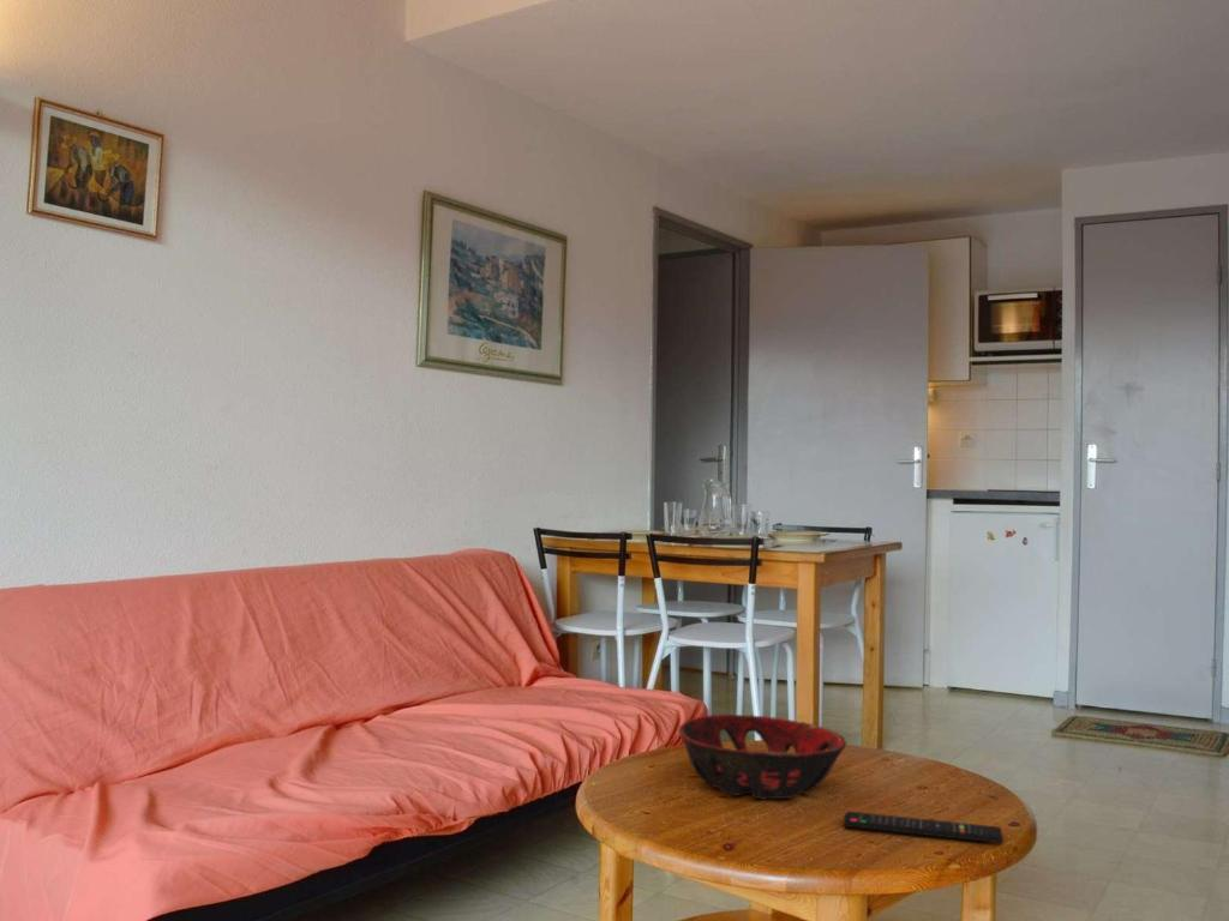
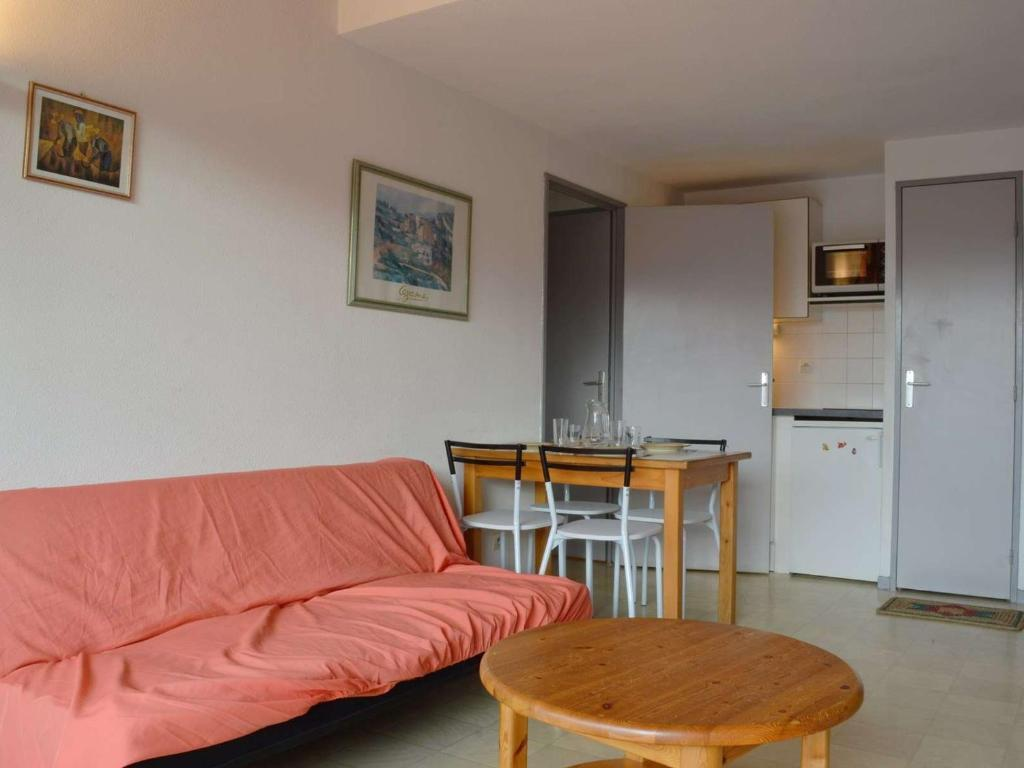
- decorative bowl (761, 758)
- remote control (921, 827)
